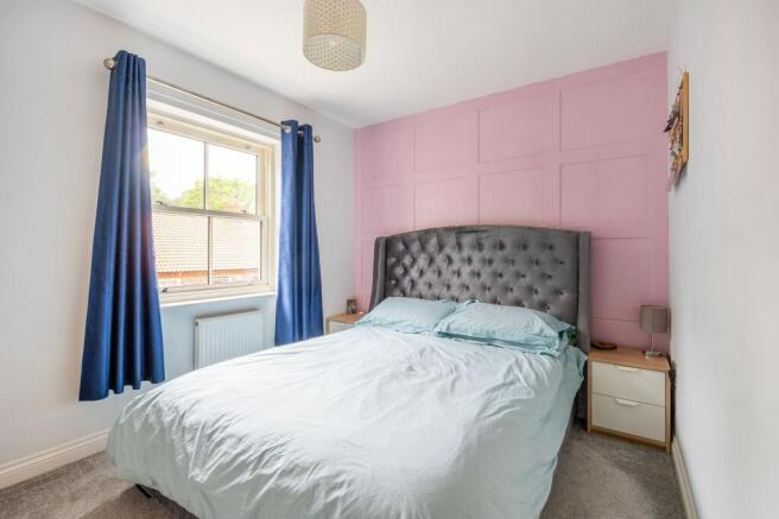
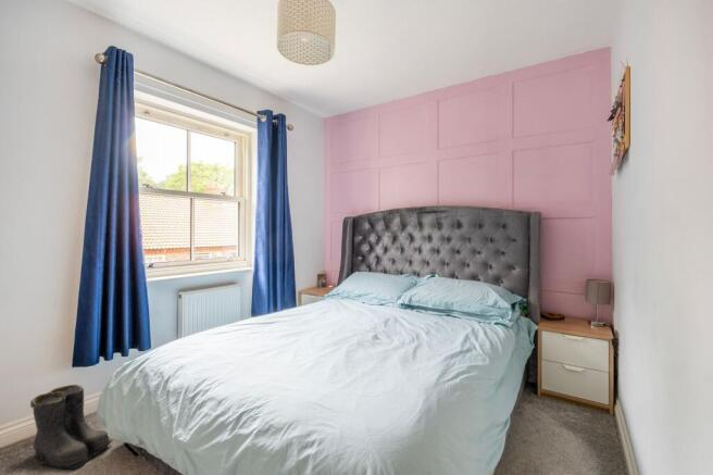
+ boots (70, 423)
